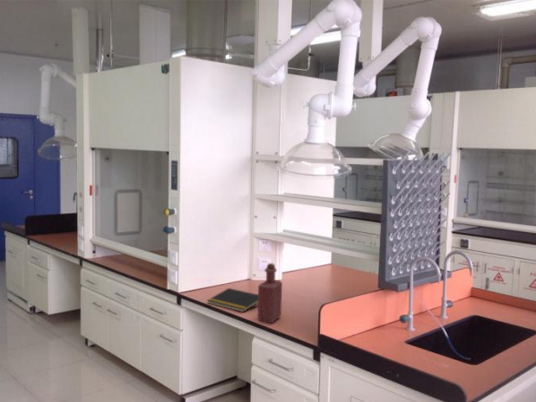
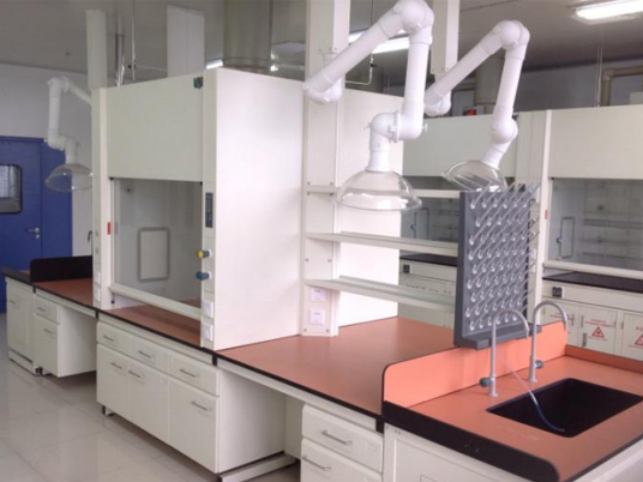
- bottle (270, 291)
- notepad (235, 299)
